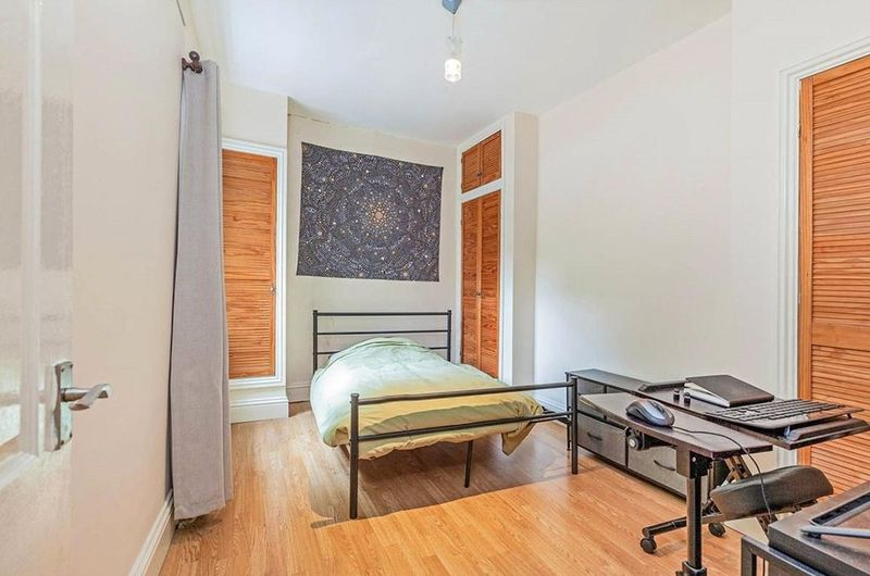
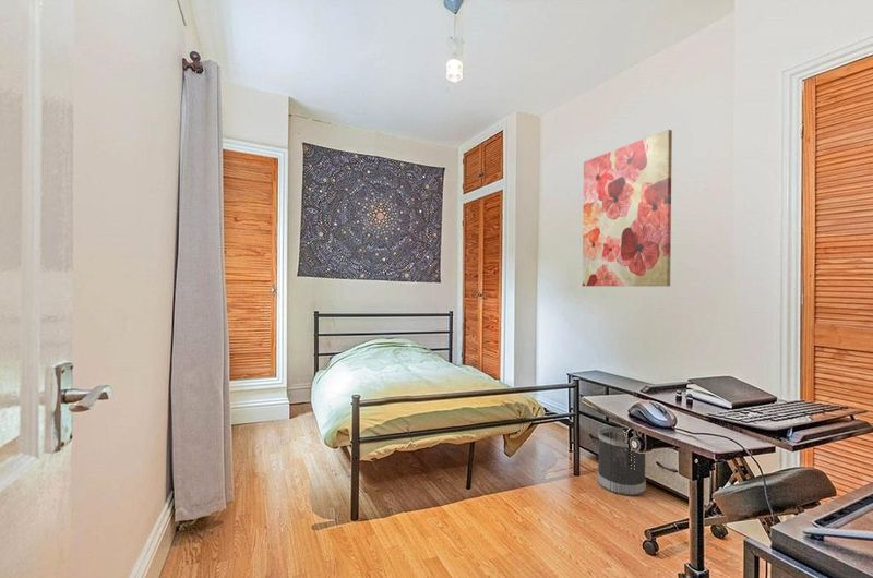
+ wall art (622, 217)
+ wastebasket (621, 459)
